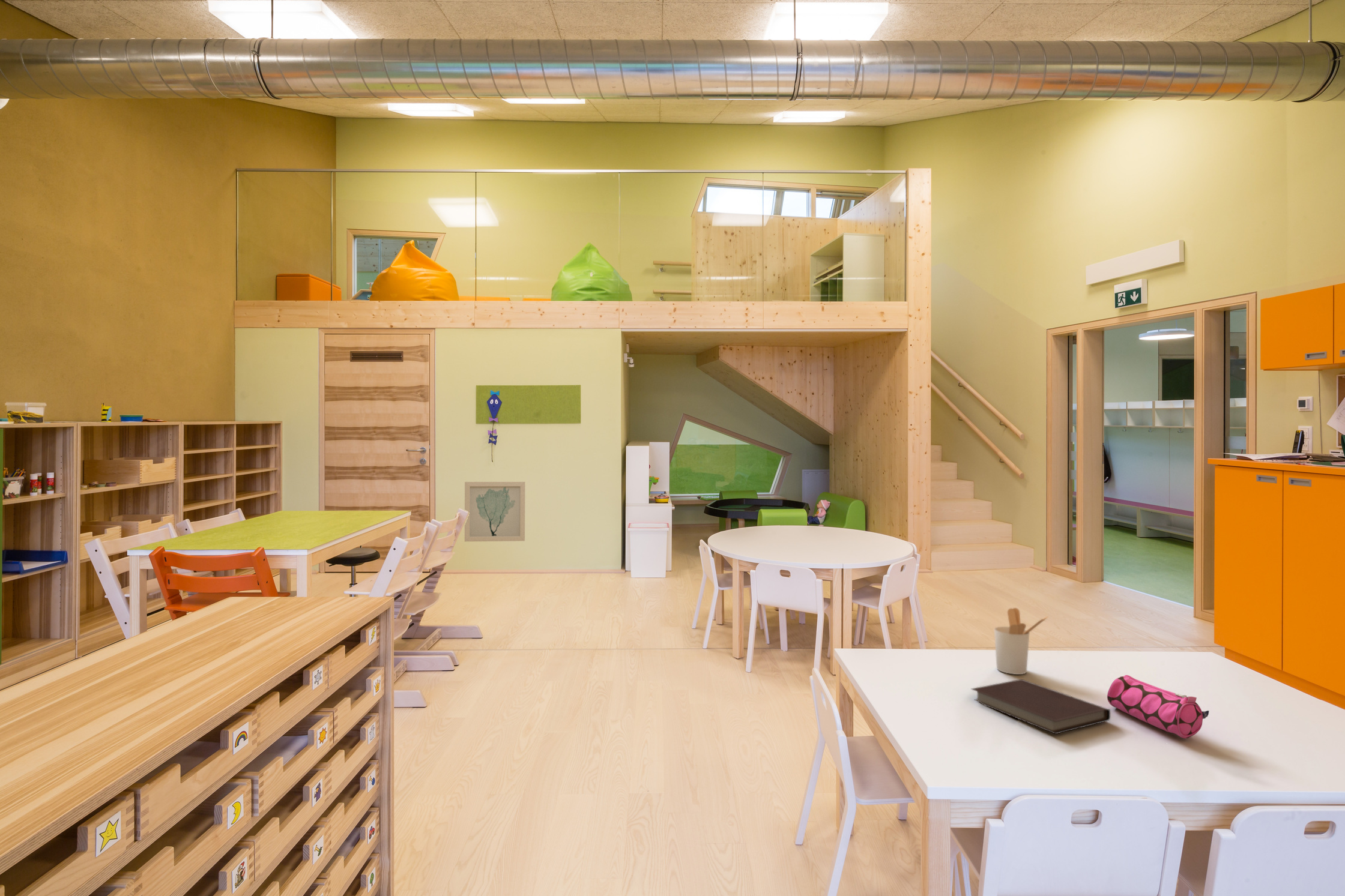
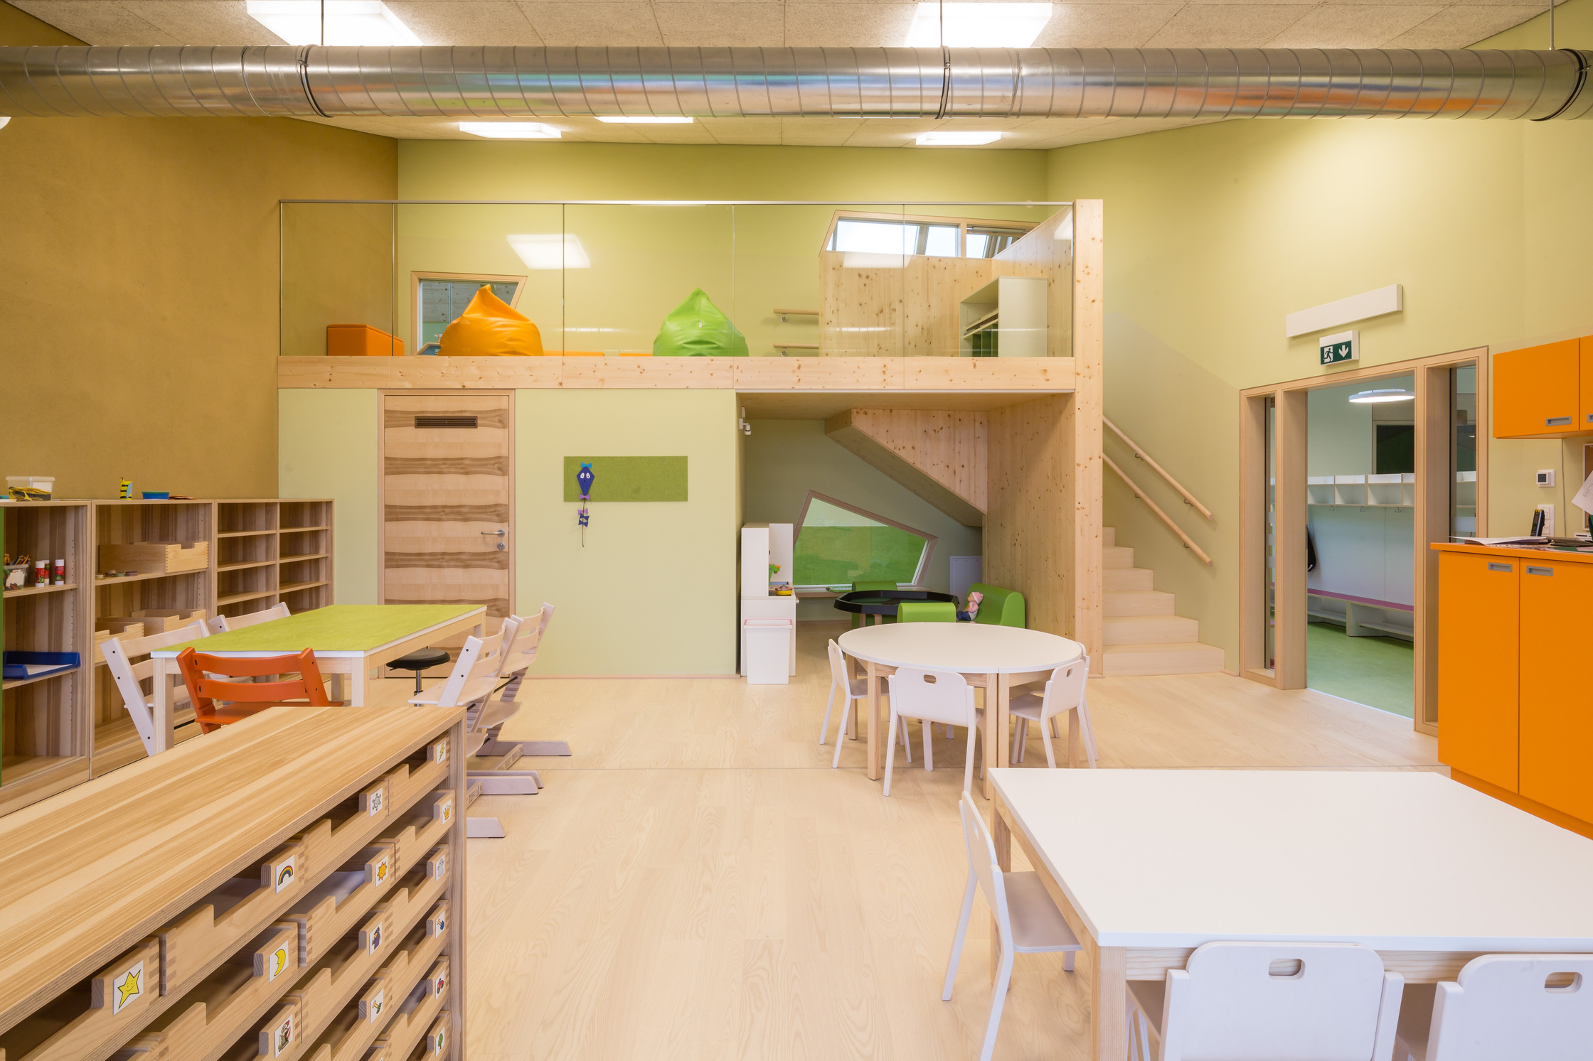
- pencil case (1153, 703)
- wall art (495, 511)
- notebook (1038, 704)
- utensil holder (1021, 642)
